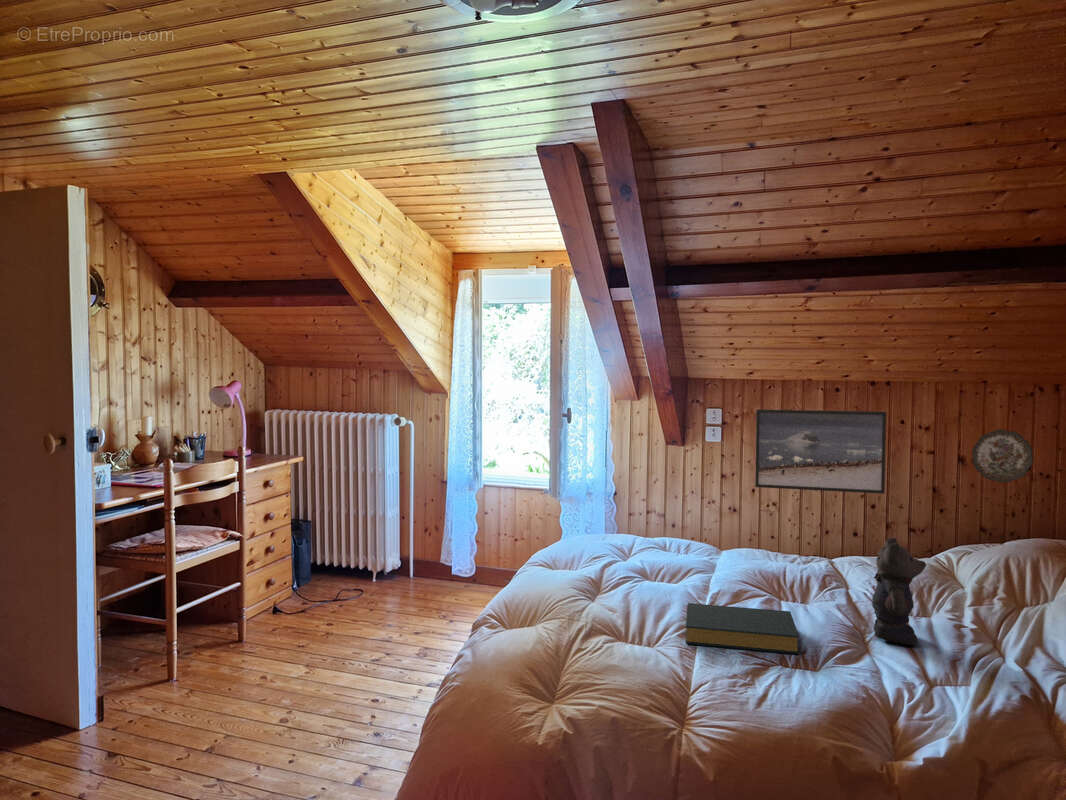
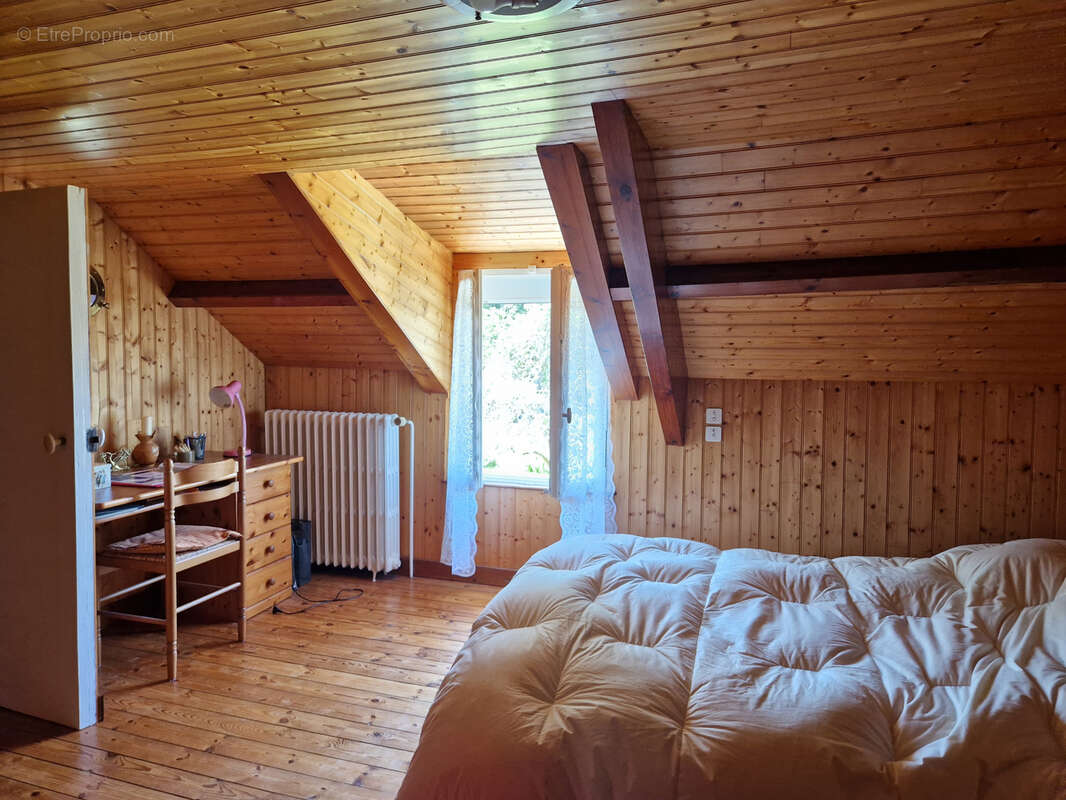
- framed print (818, 450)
- decorative plate (1001, 455)
- hardback book (739, 626)
- bear (895, 587)
